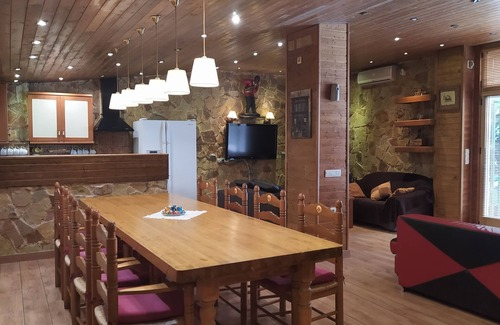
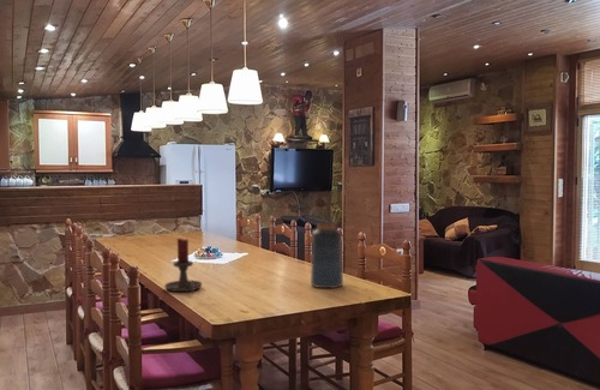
+ candle holder (185, 263)
+ vase (326, 253)
